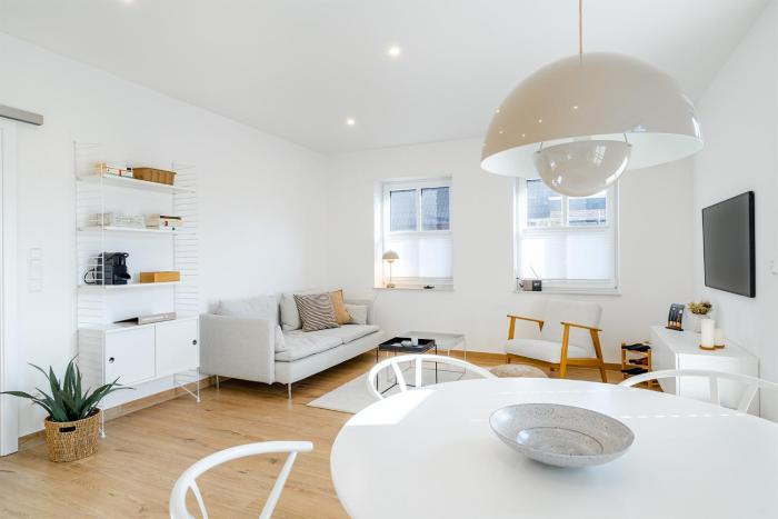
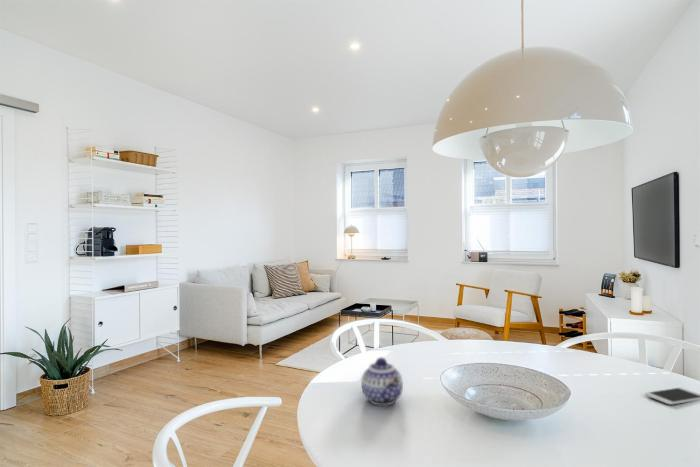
+ teapot (382, 379)
+ smartphone (675, 395)
